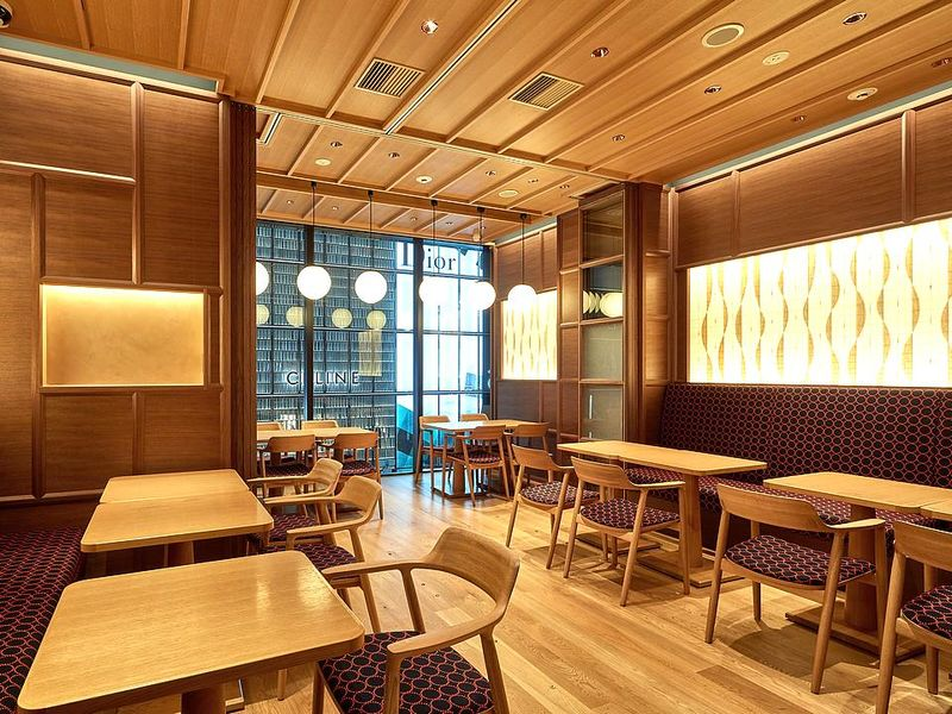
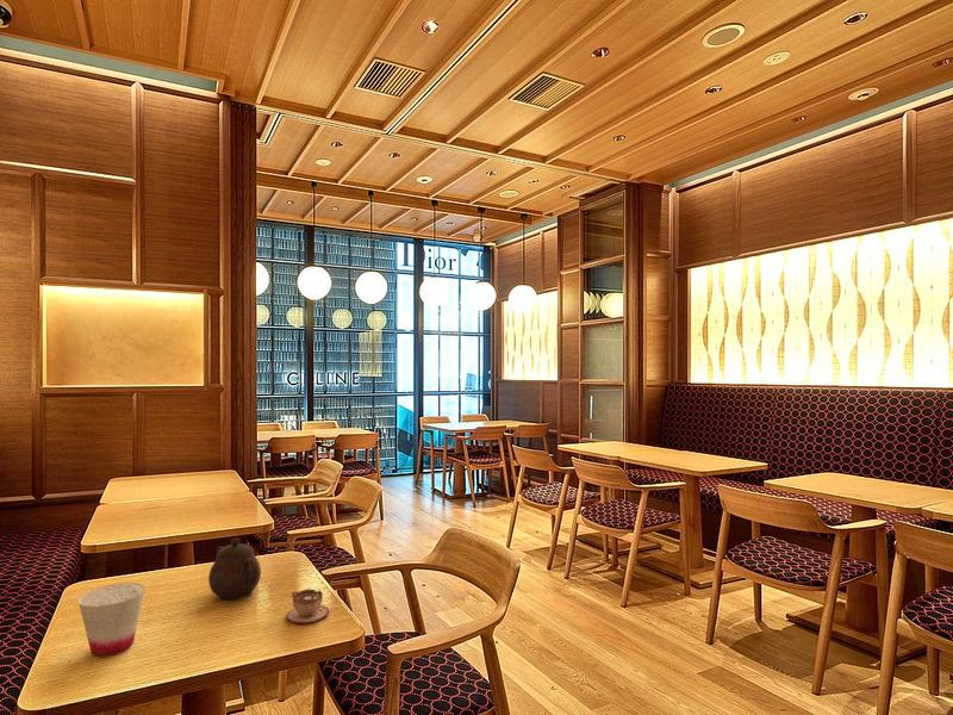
+ teacup (307, 604)
+ cup (112, 621)
+ teapot (236, 566)
